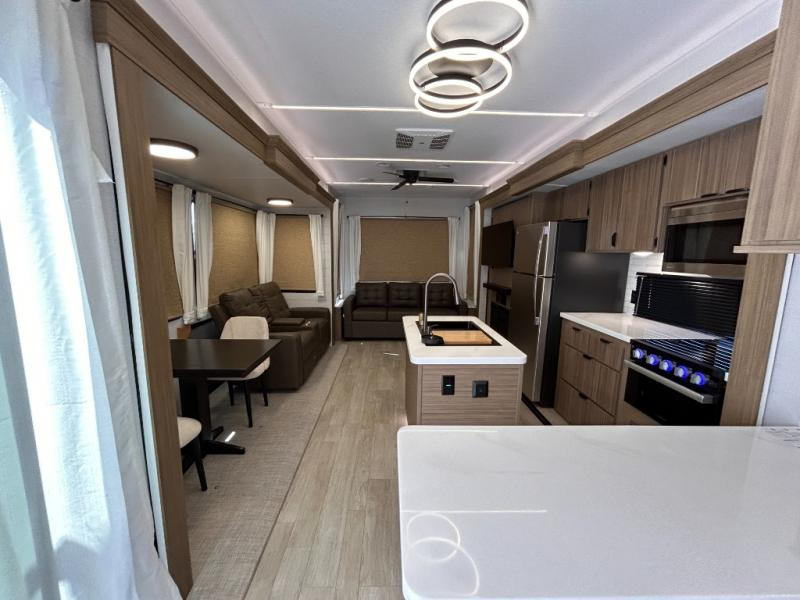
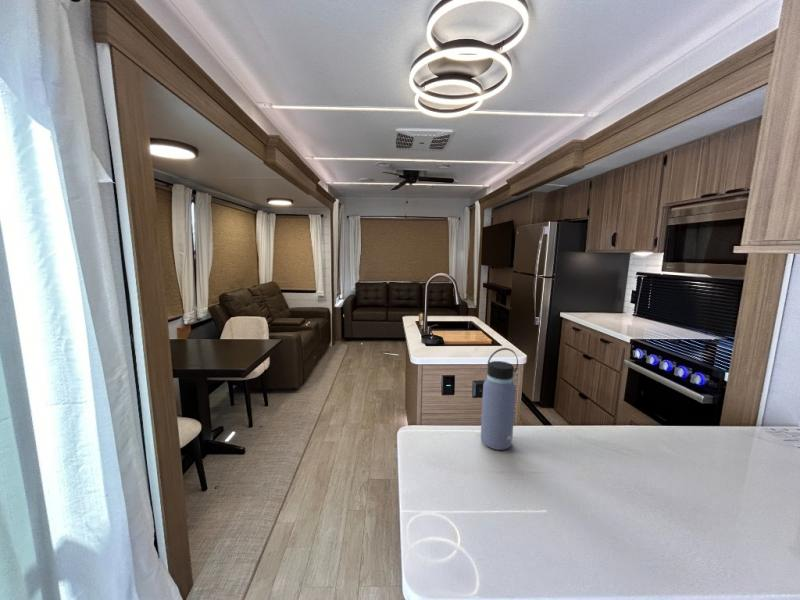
+ water bottle (499, 397)
